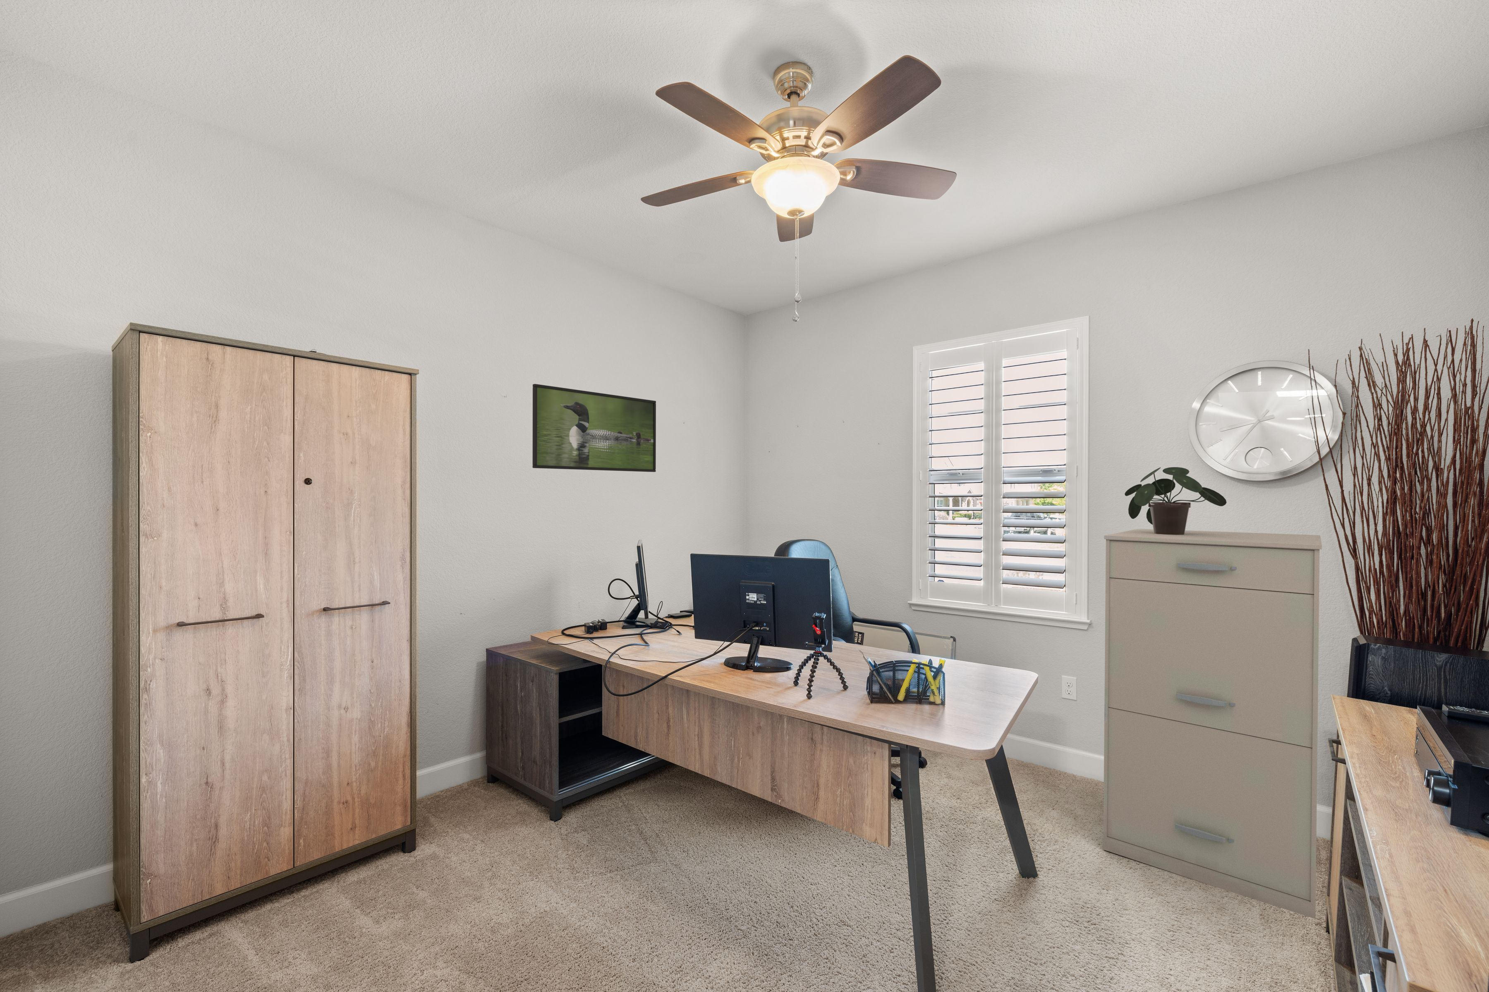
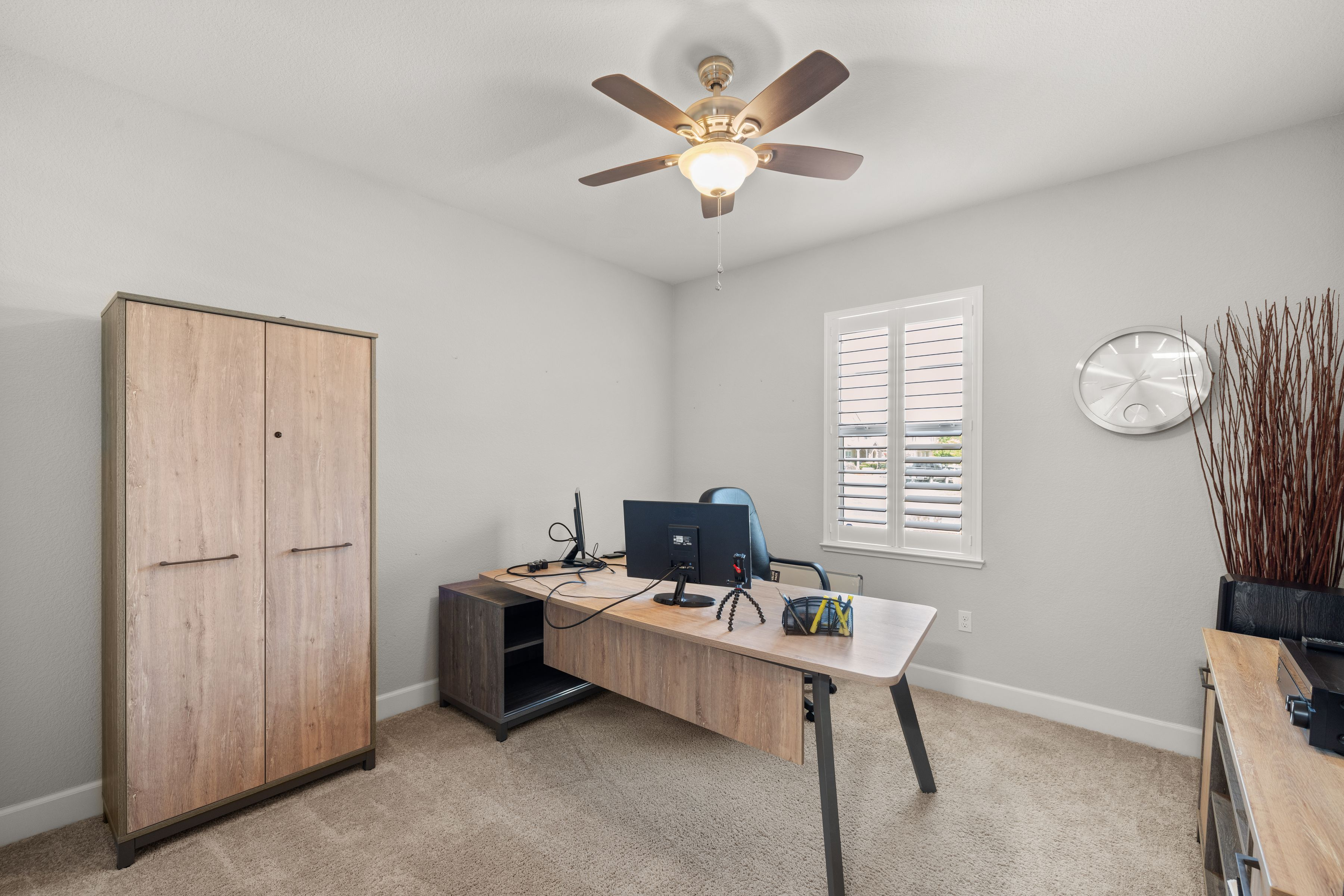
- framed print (599, 432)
- potted plant (1170, 499)
- filing cabinet (1212, 691)
